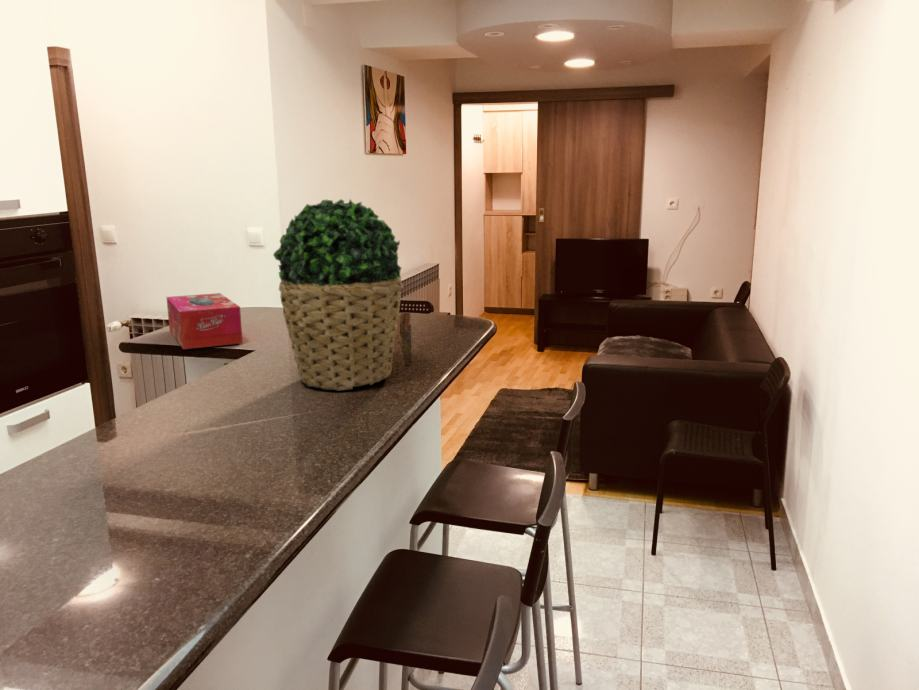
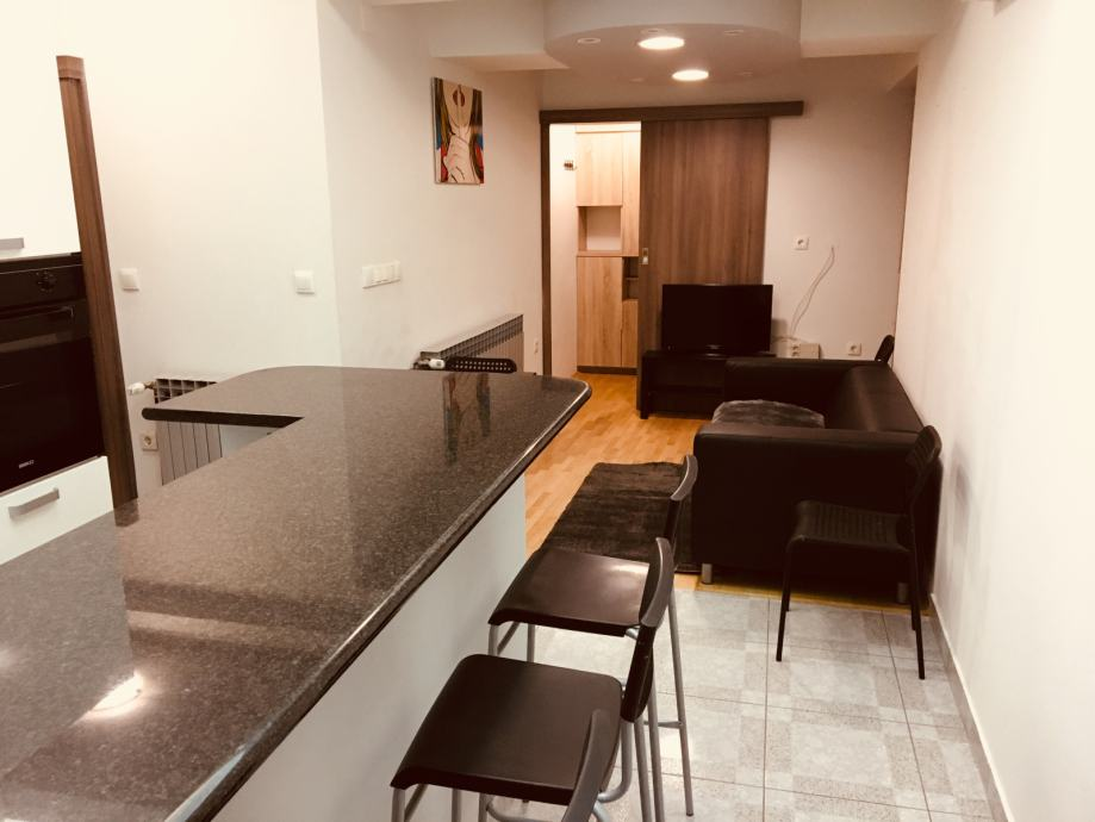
- potted plant (340, 291)
- tissue box (203, 319)
